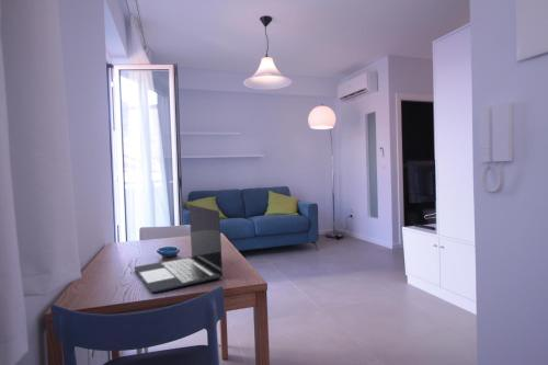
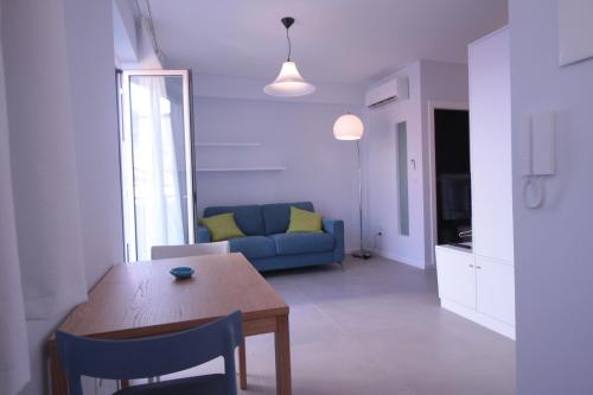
- laptop (176, 259)
